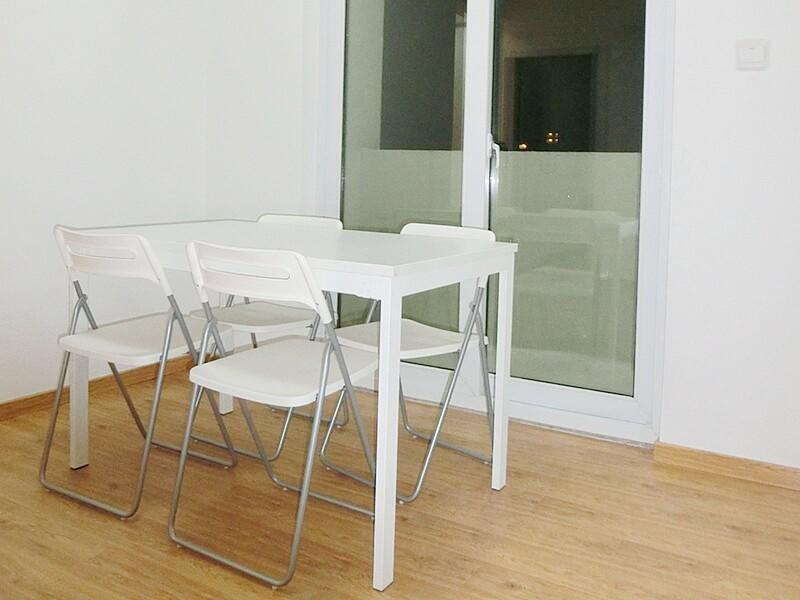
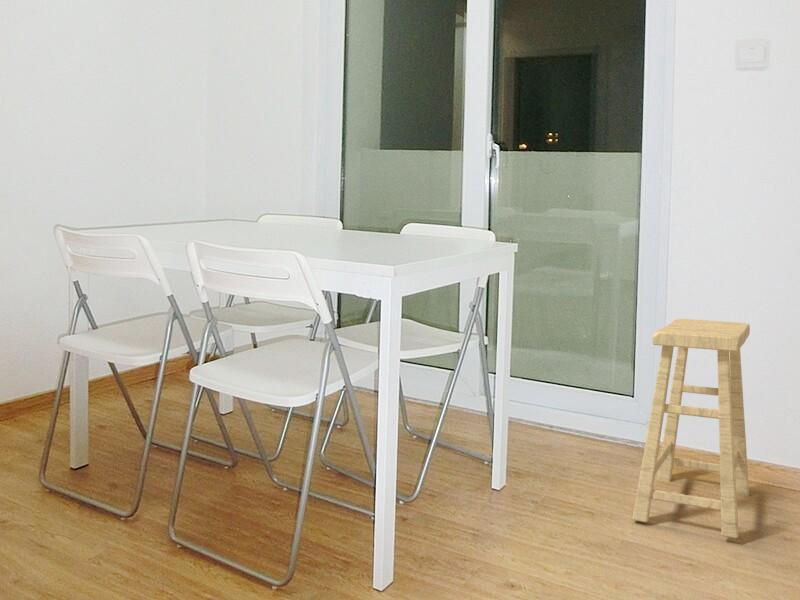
+ stool (698, 416)
